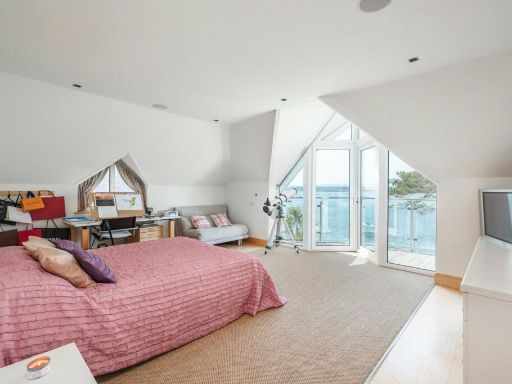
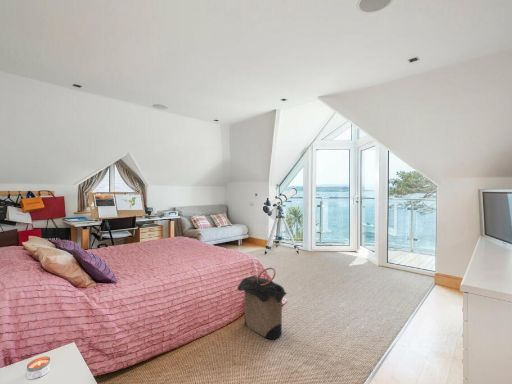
+ laundry hamper (260, 298)
